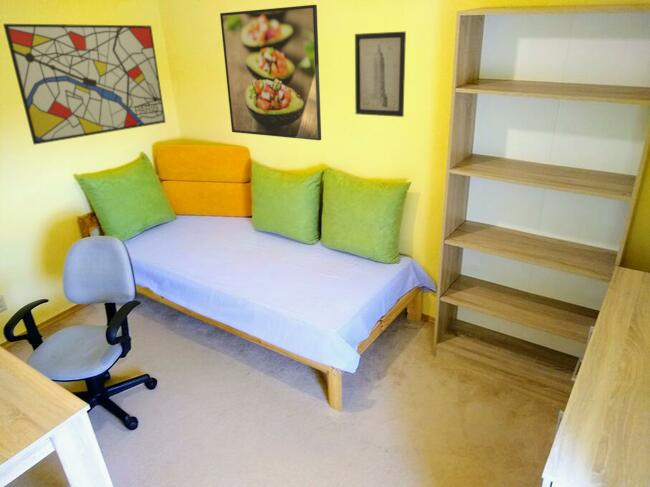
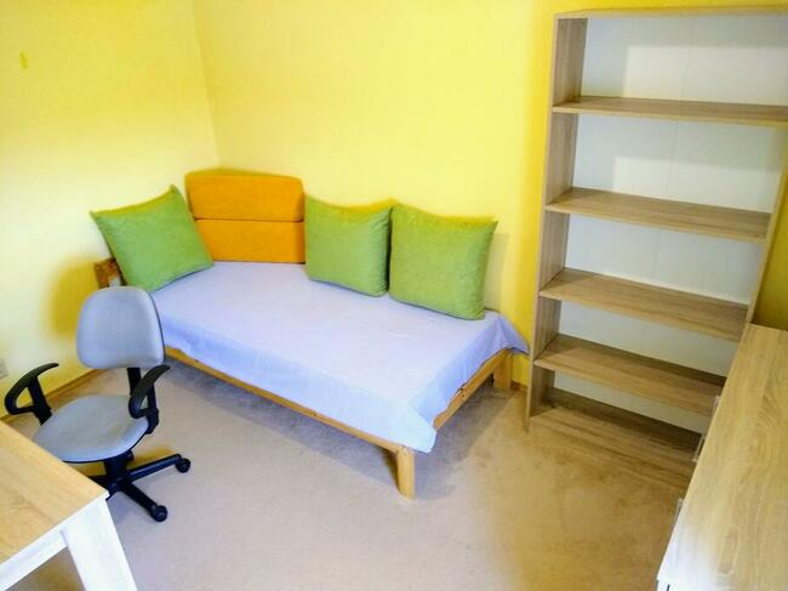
- wall art (379, 75)
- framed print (269, 75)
- wall art (96, 80)
